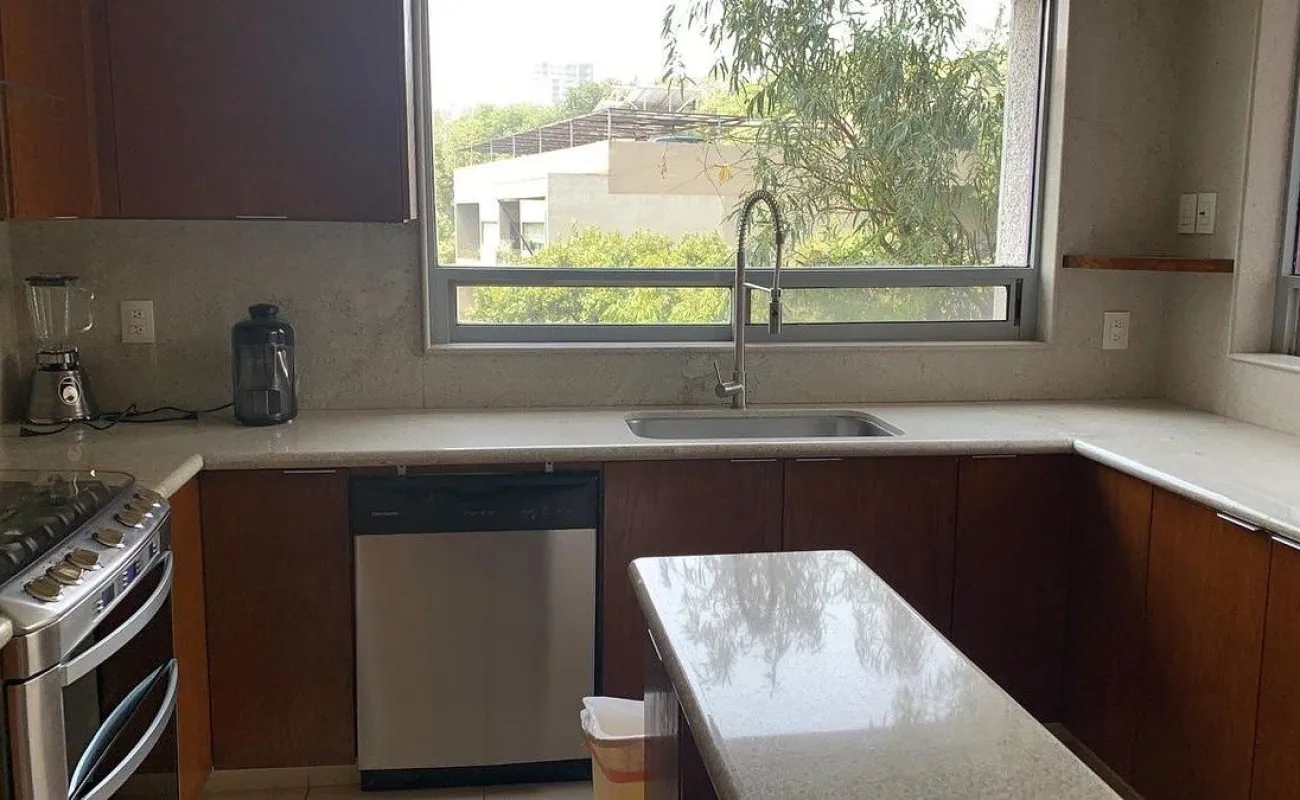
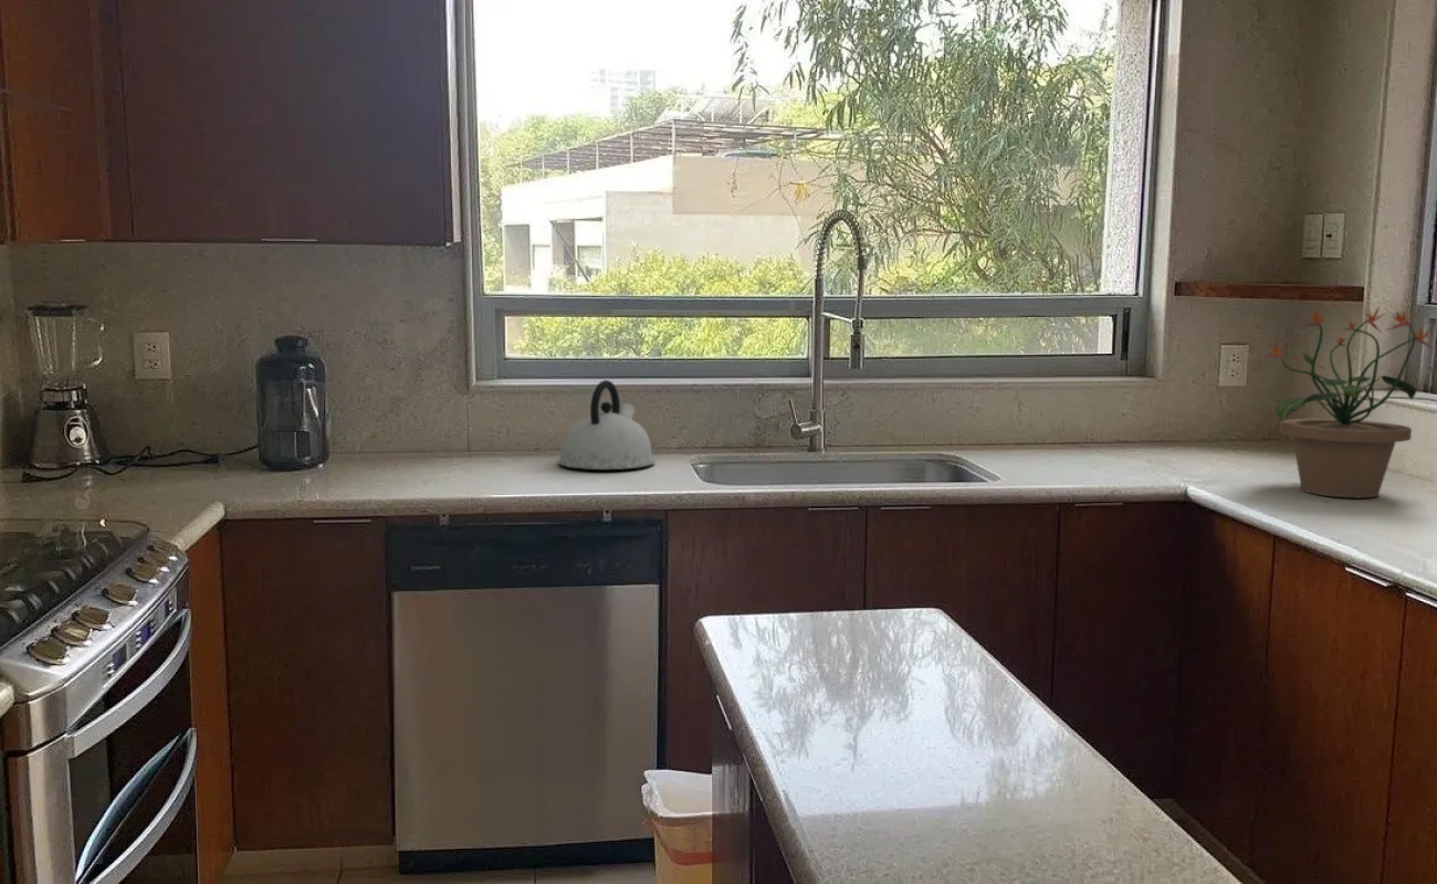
+ kettle (608, 421)
+ potted plant (1352, 400)
